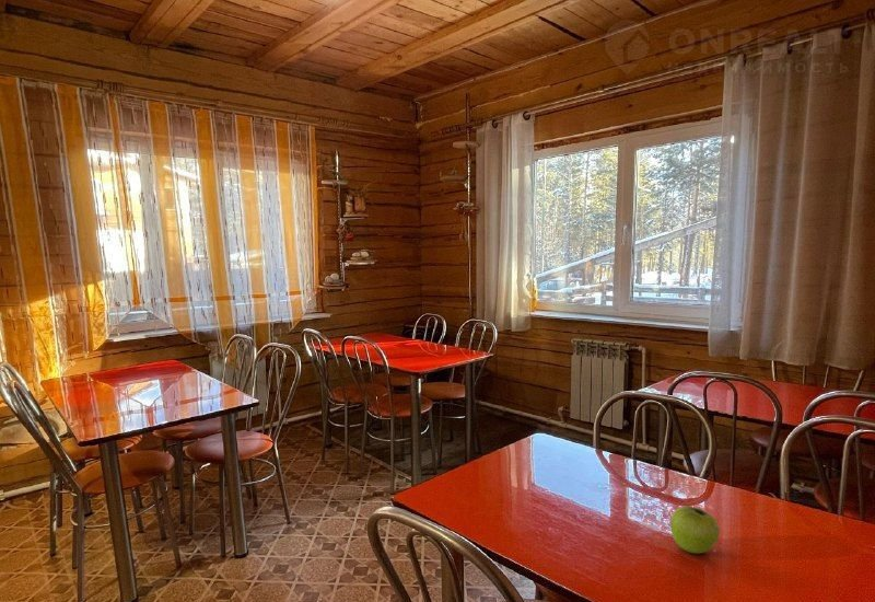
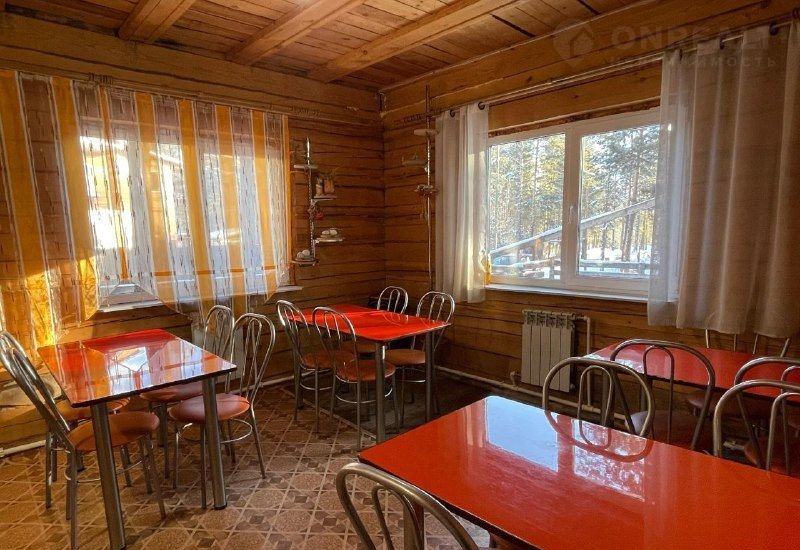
- fruit (693, 529)
